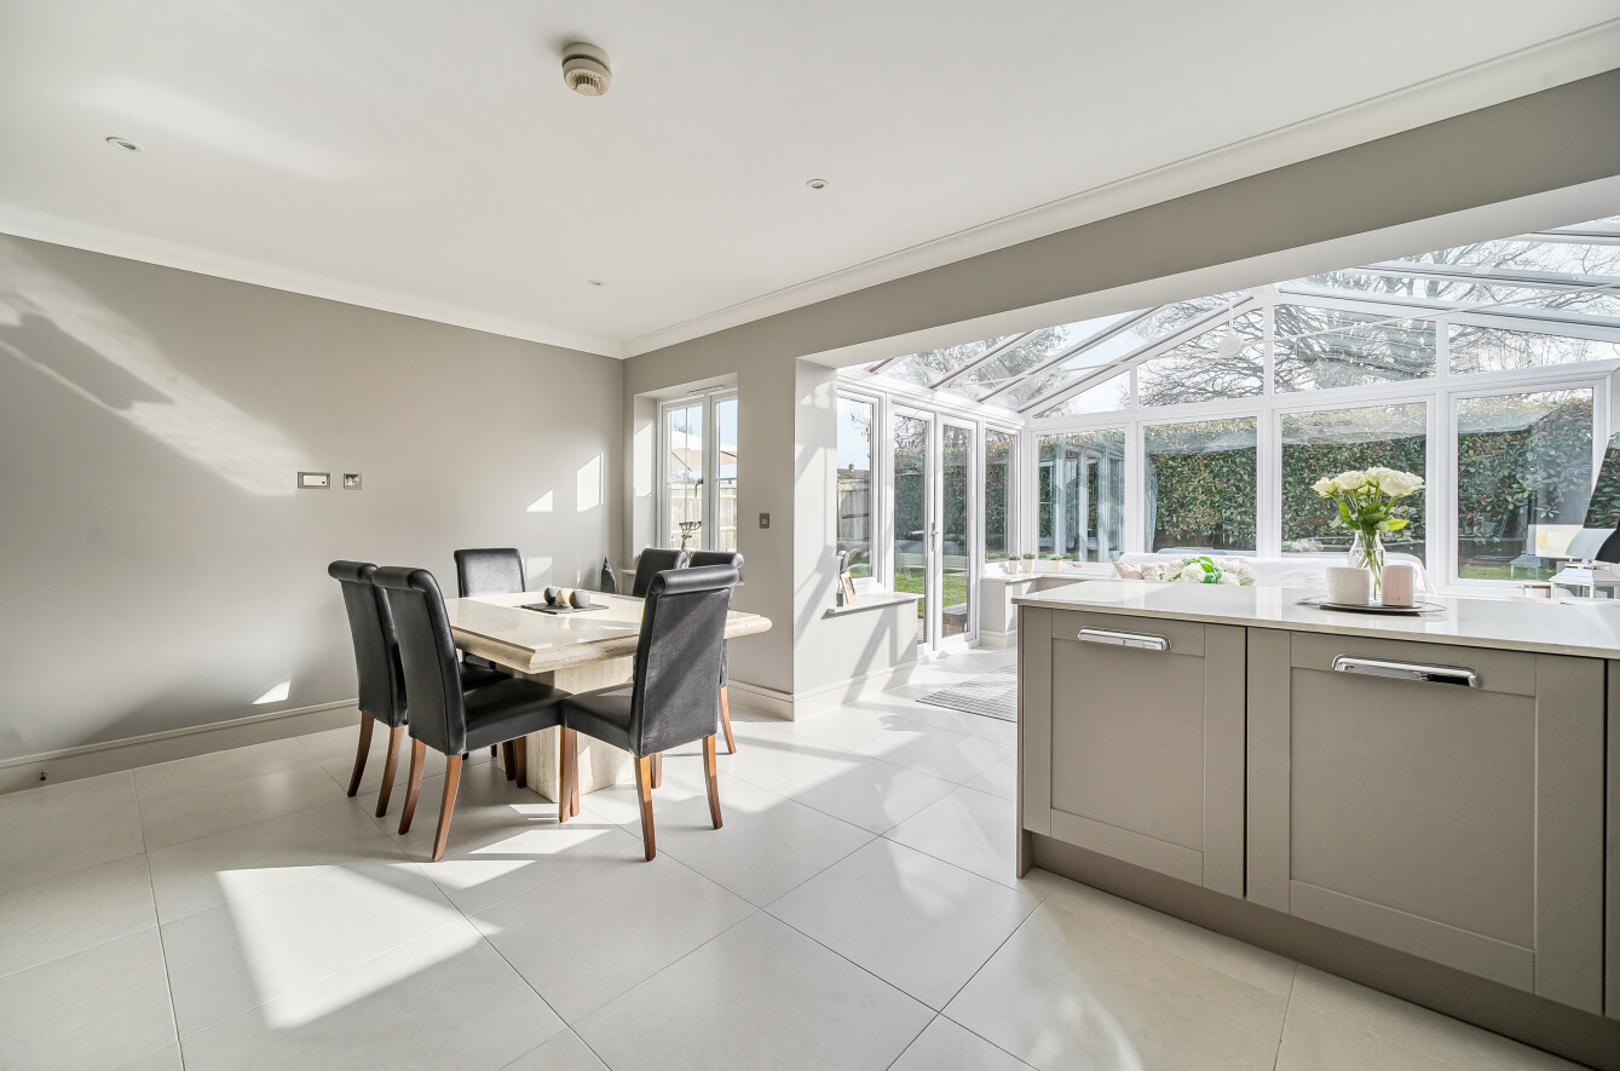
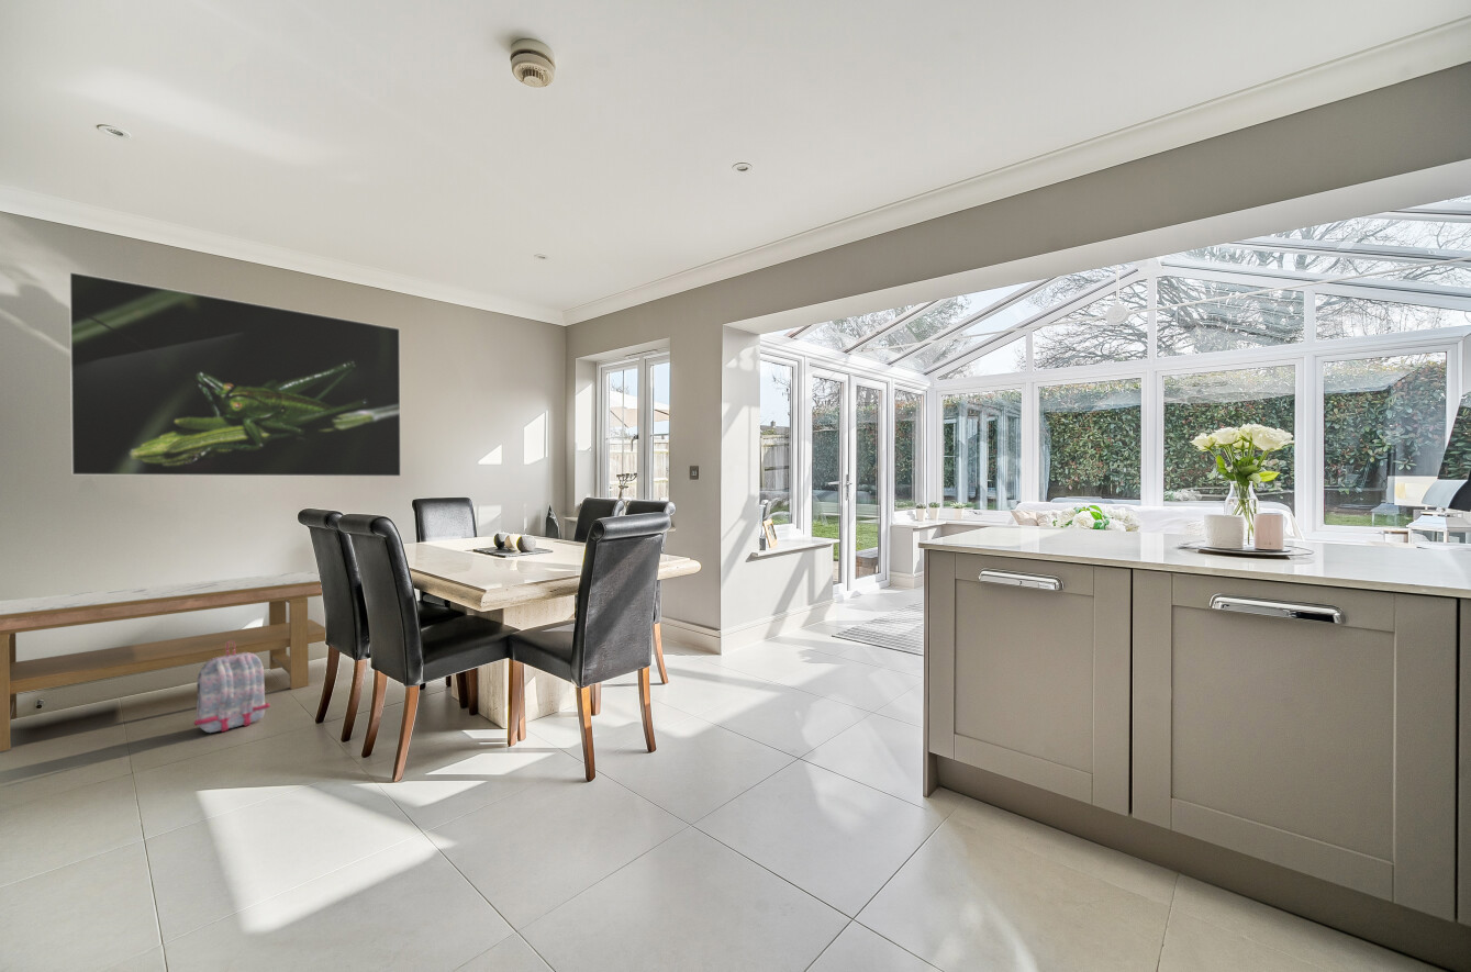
+ backpack (231, 683)
+ bench (161, 646)
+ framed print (260, 390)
